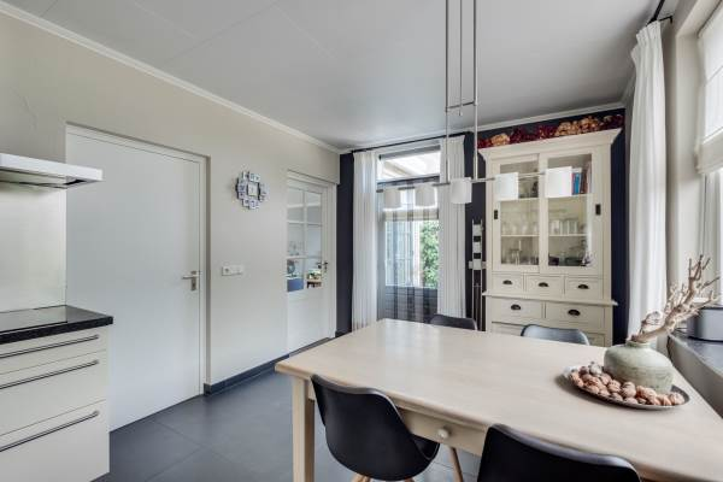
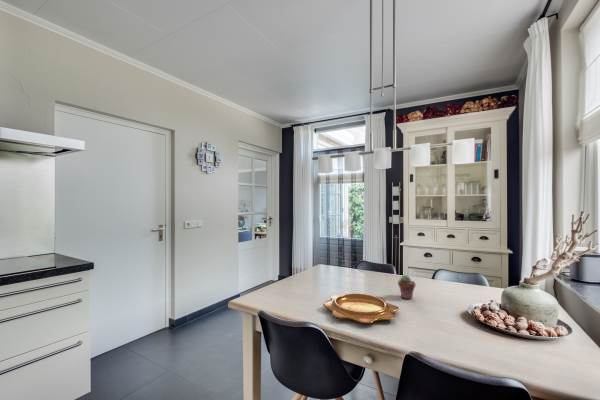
+ decorative bowl (360, 305)
+ potted succulent (406, 286)
